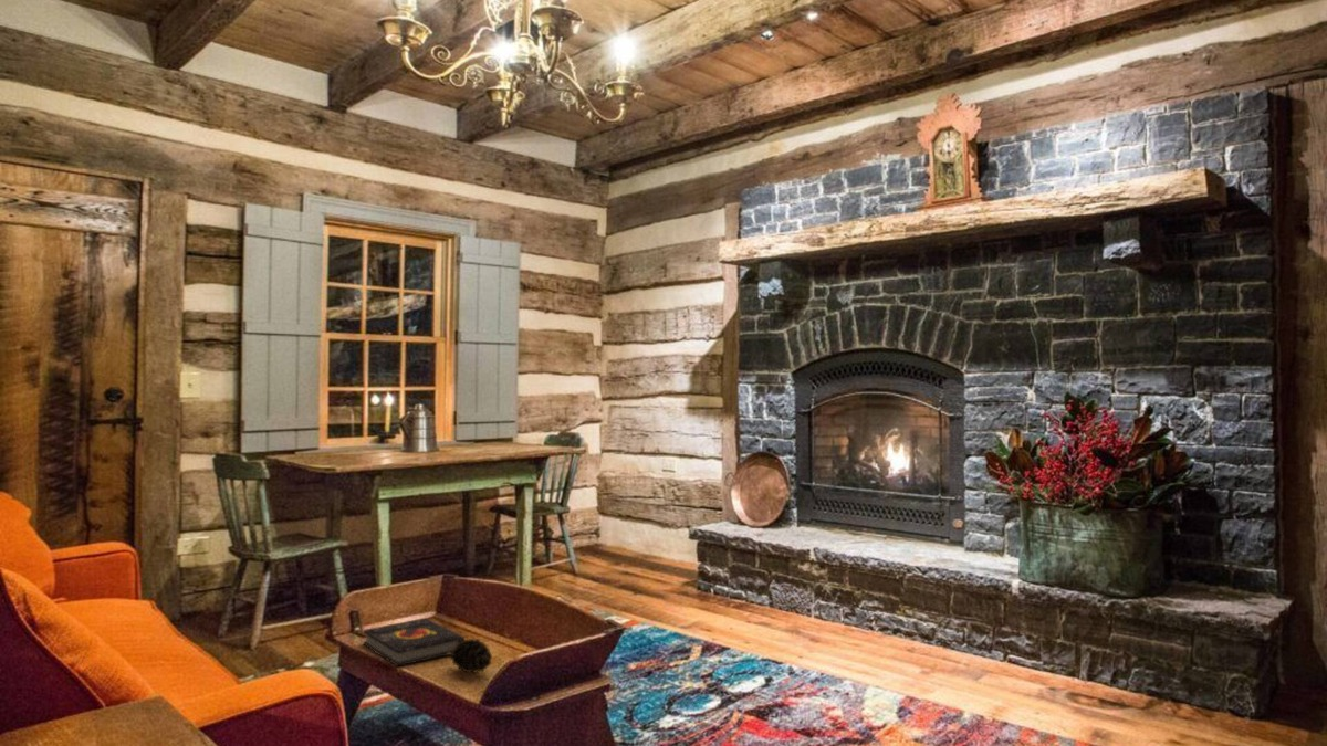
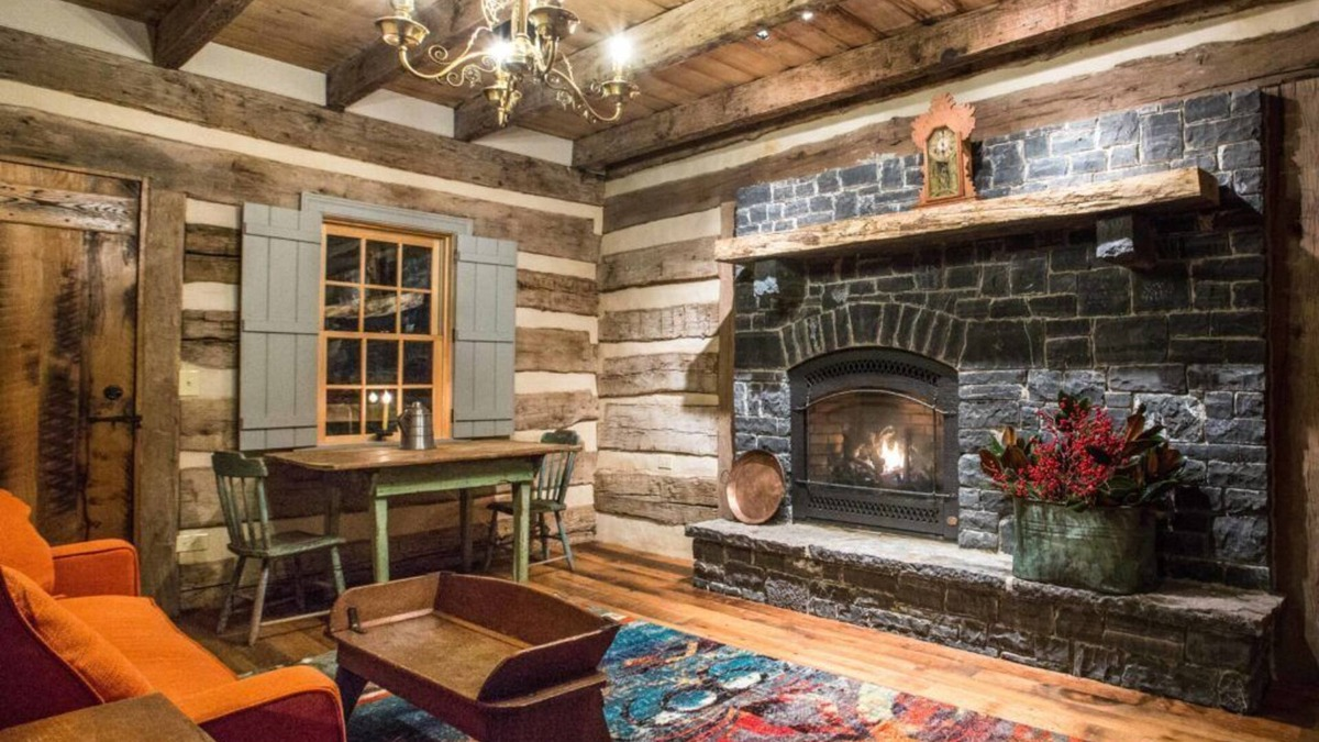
- pine cone (469, 655)
- book (412, 640)
